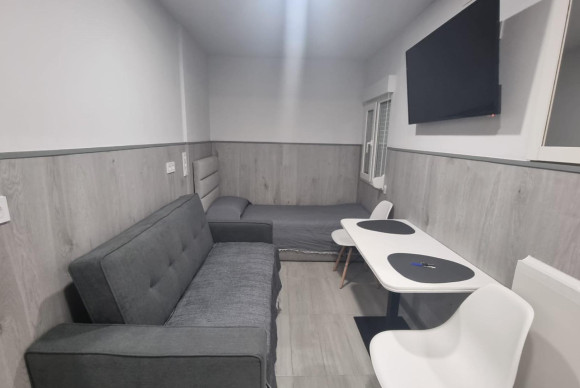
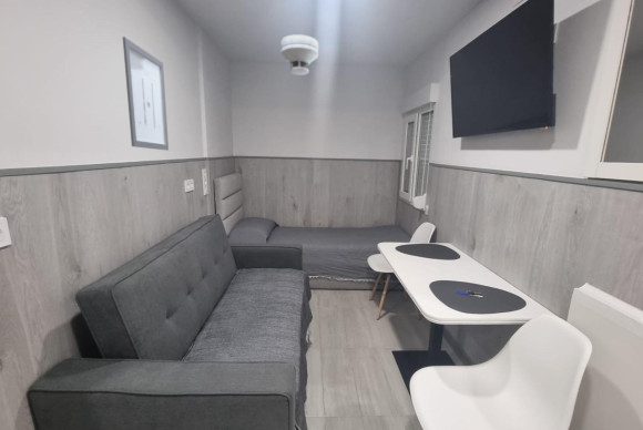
+ smoke detector (299, 58)
+ wall art (149, 101)
